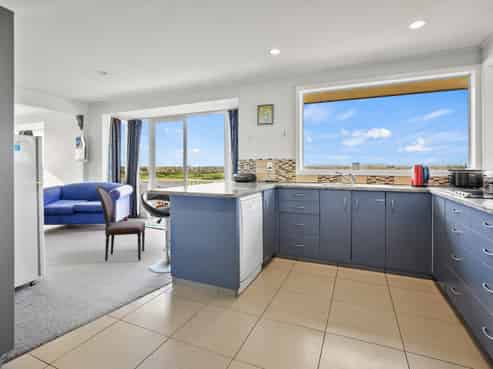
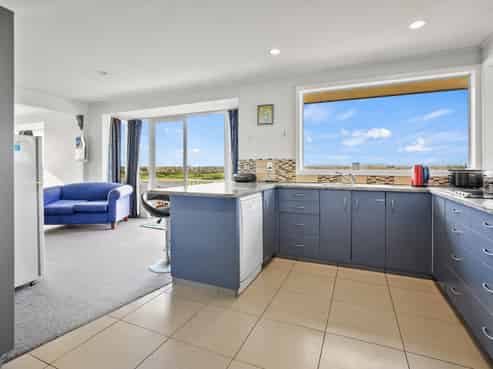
- dining chair (125, 221)
